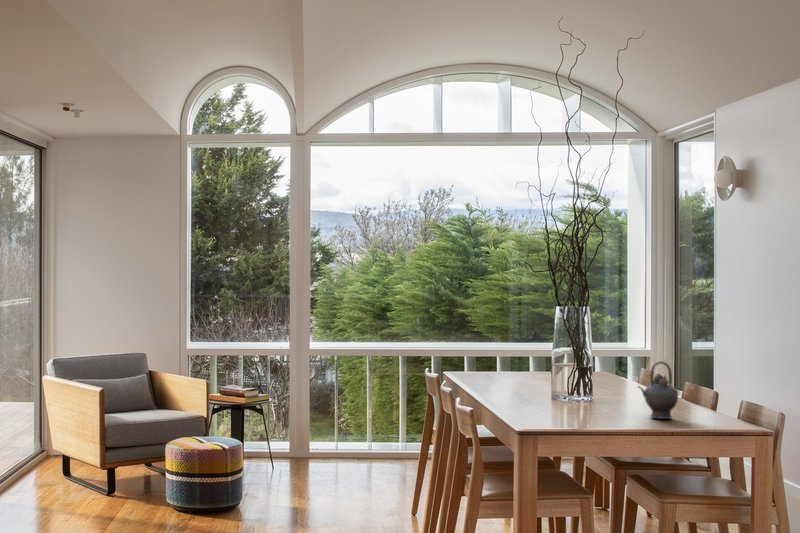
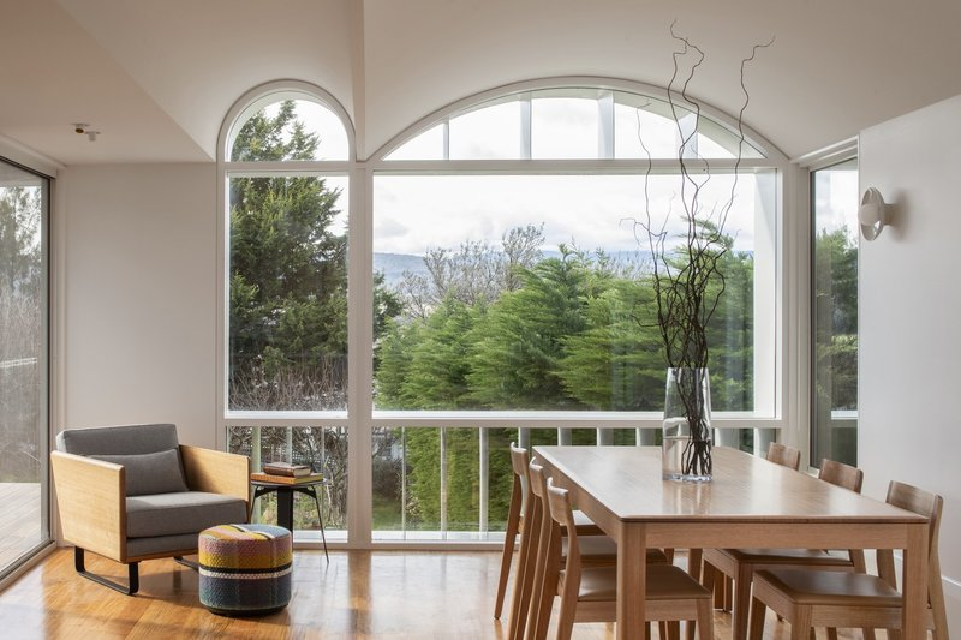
- teapot (657, 389)
